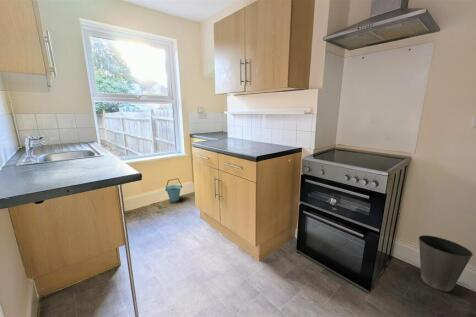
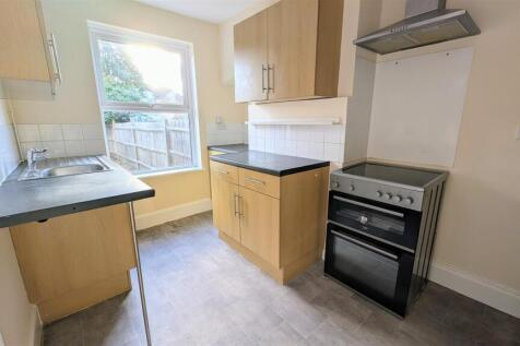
- waste basket (439, 263)
- bucket (173, 189)
